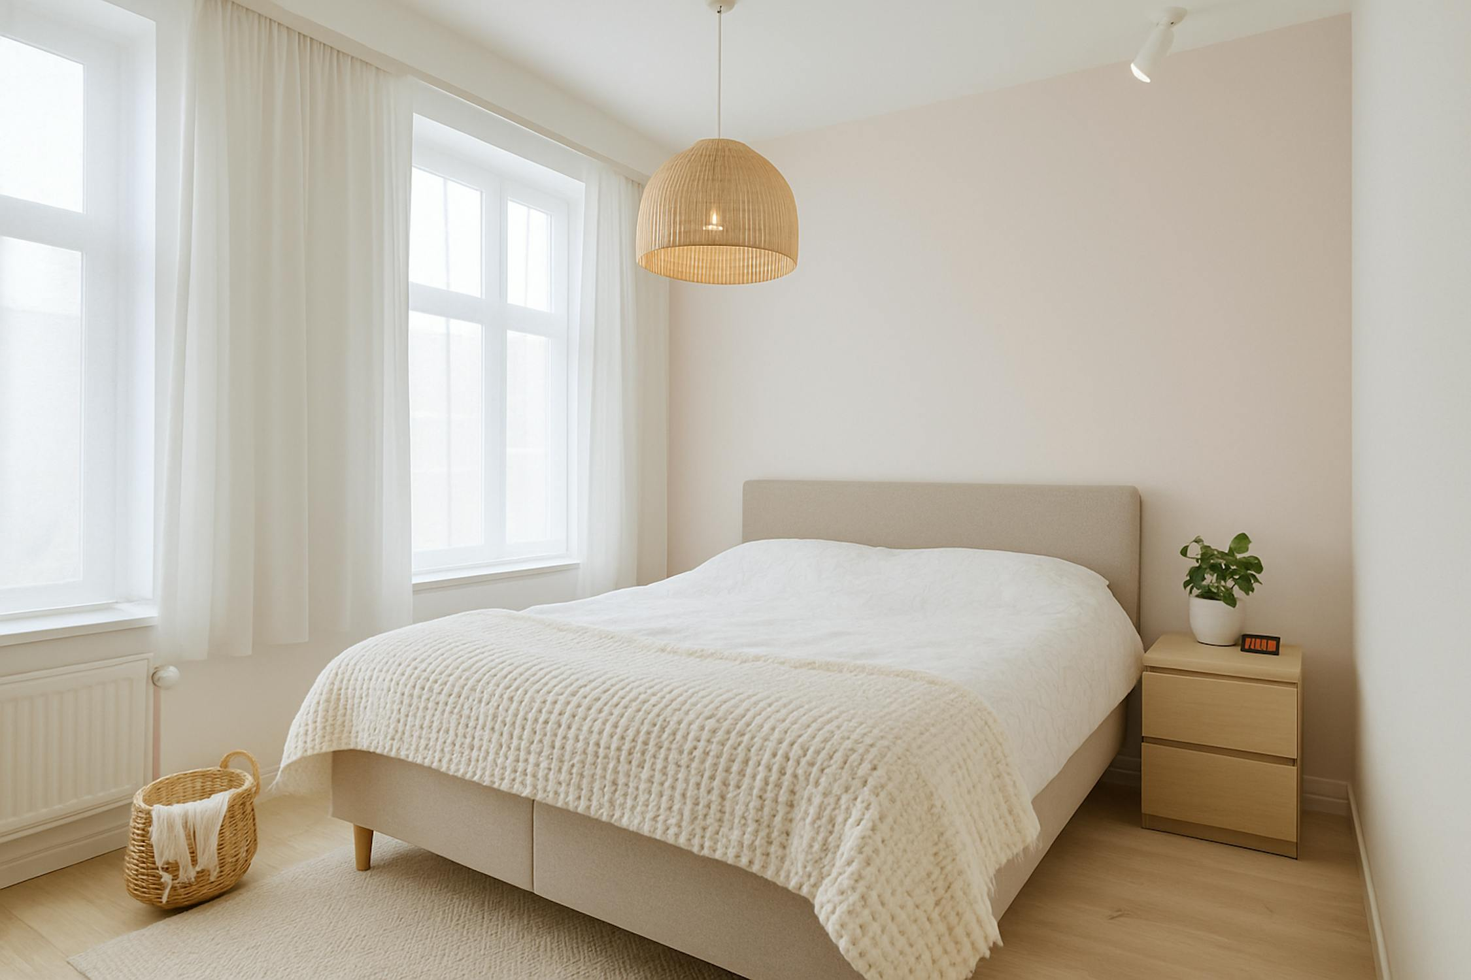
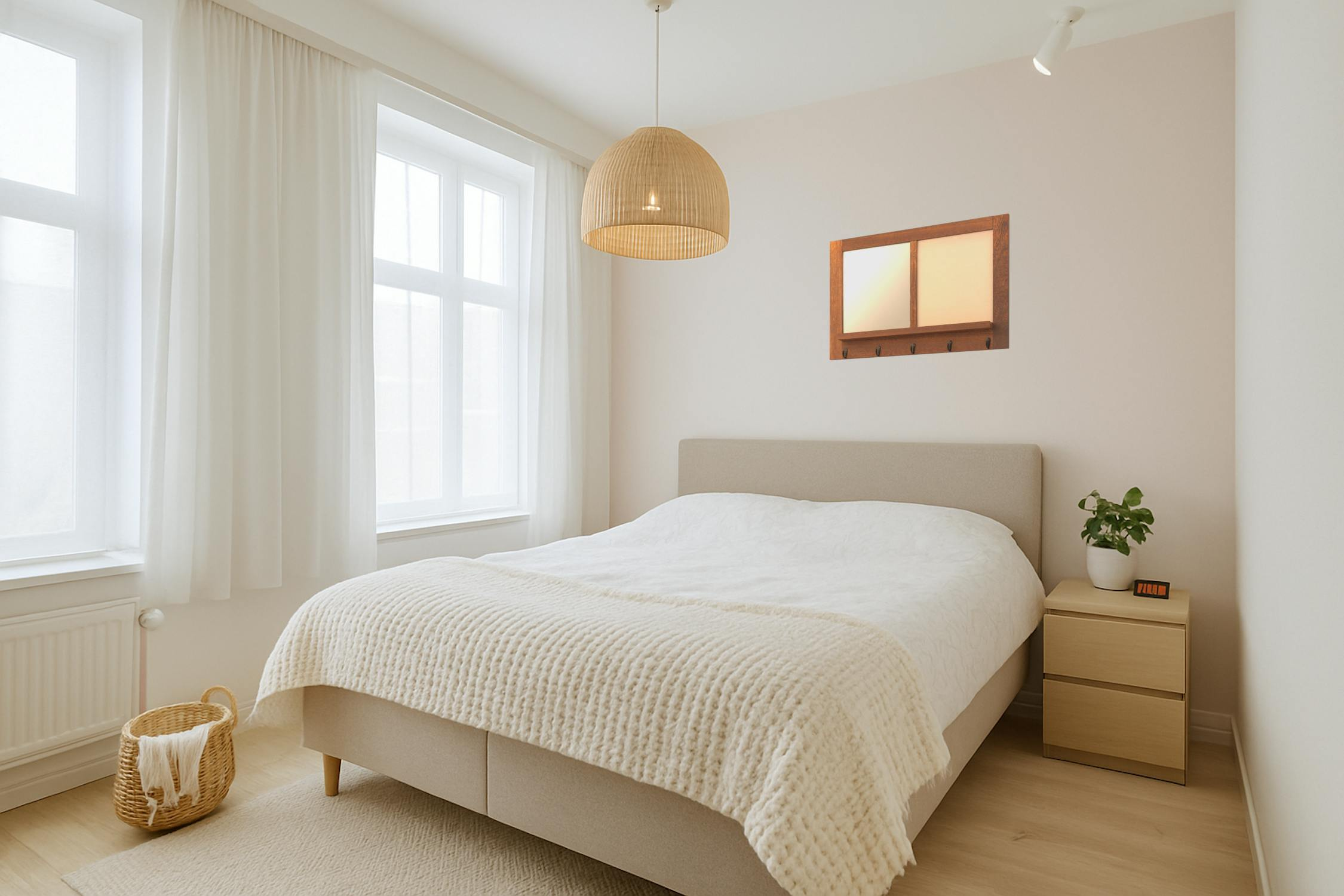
+ writing board (912, 290)
